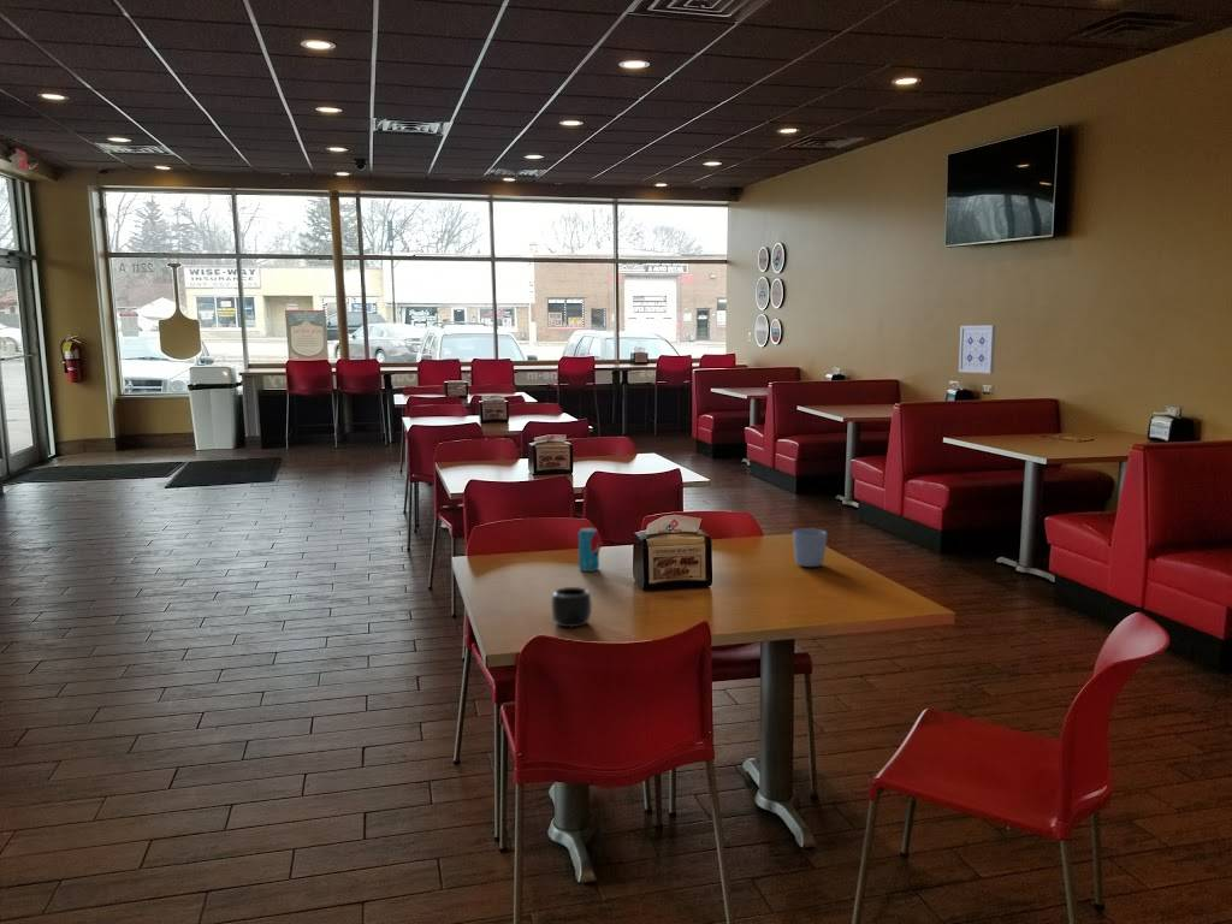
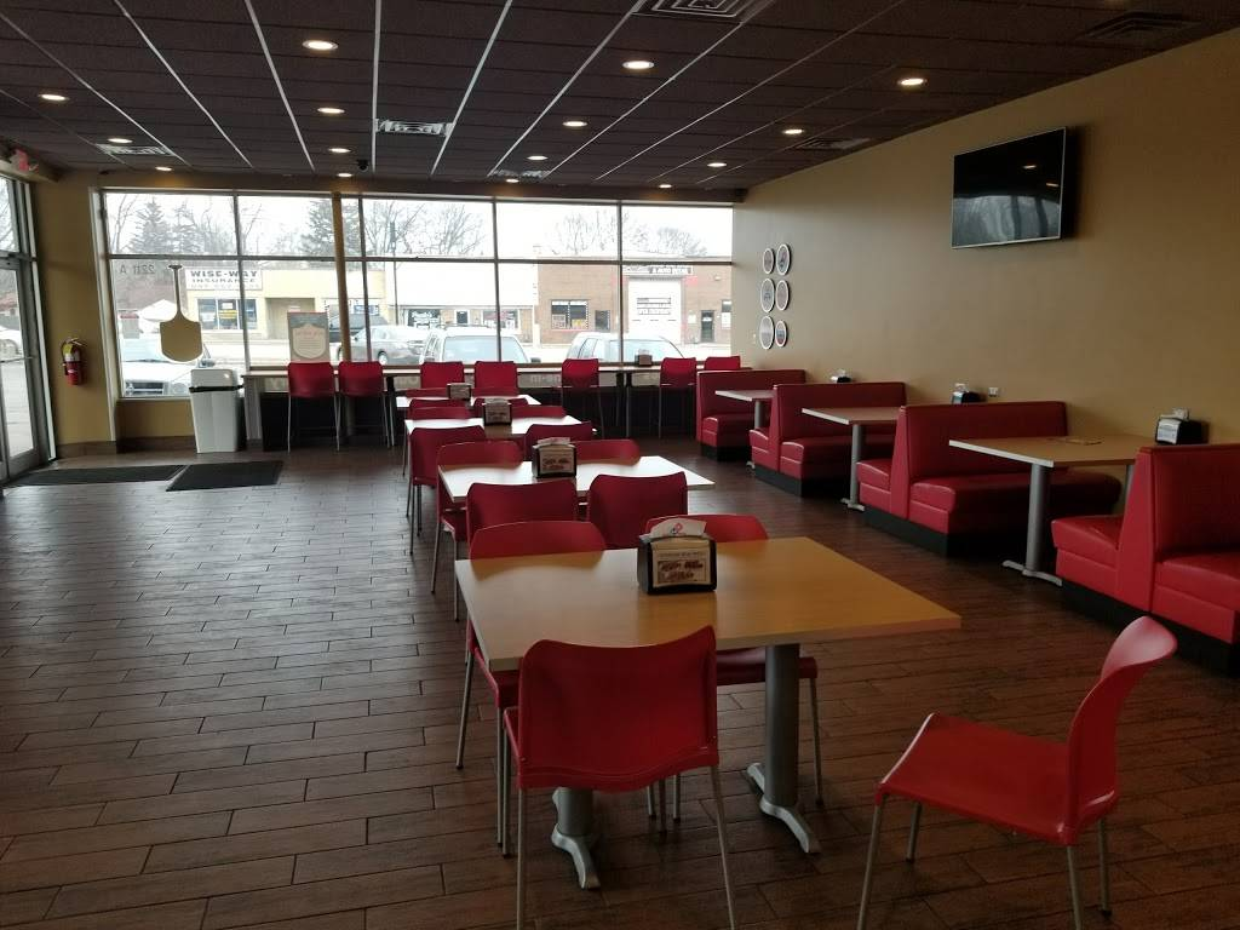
- beverage can (588, 549)
- mug (571, 605)
- mug (807, 546)
- wall art (976, 349)
